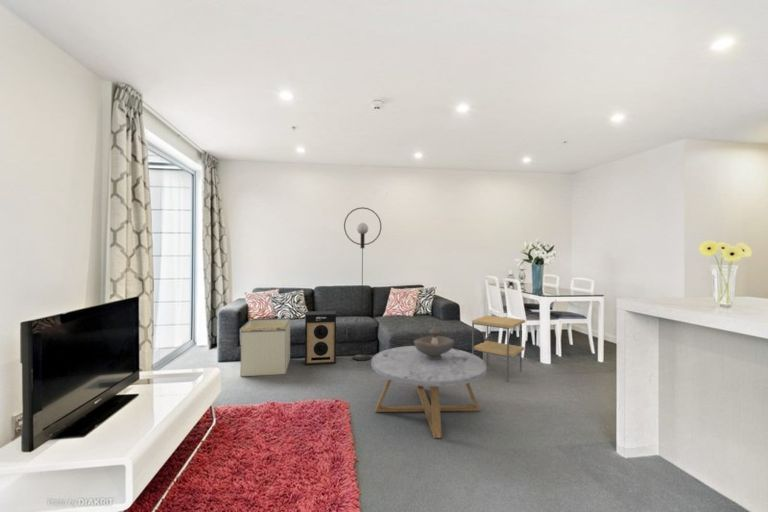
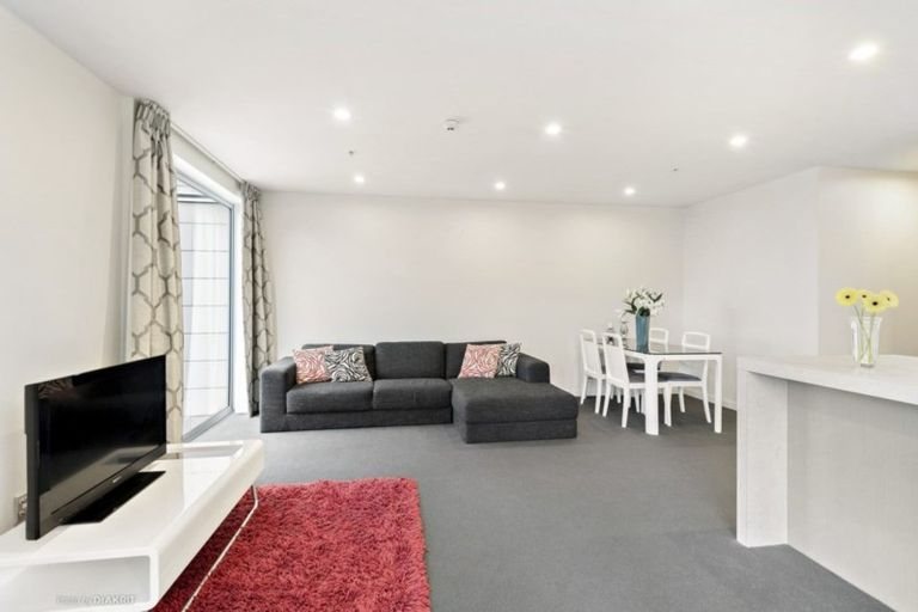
- side table (498, 346)
- floor lamp (362, 282)
- coffee table (427, 385)
- decorative bowl (434, 342)
- storage bin (267, 344)
- speaker (320, 336)
